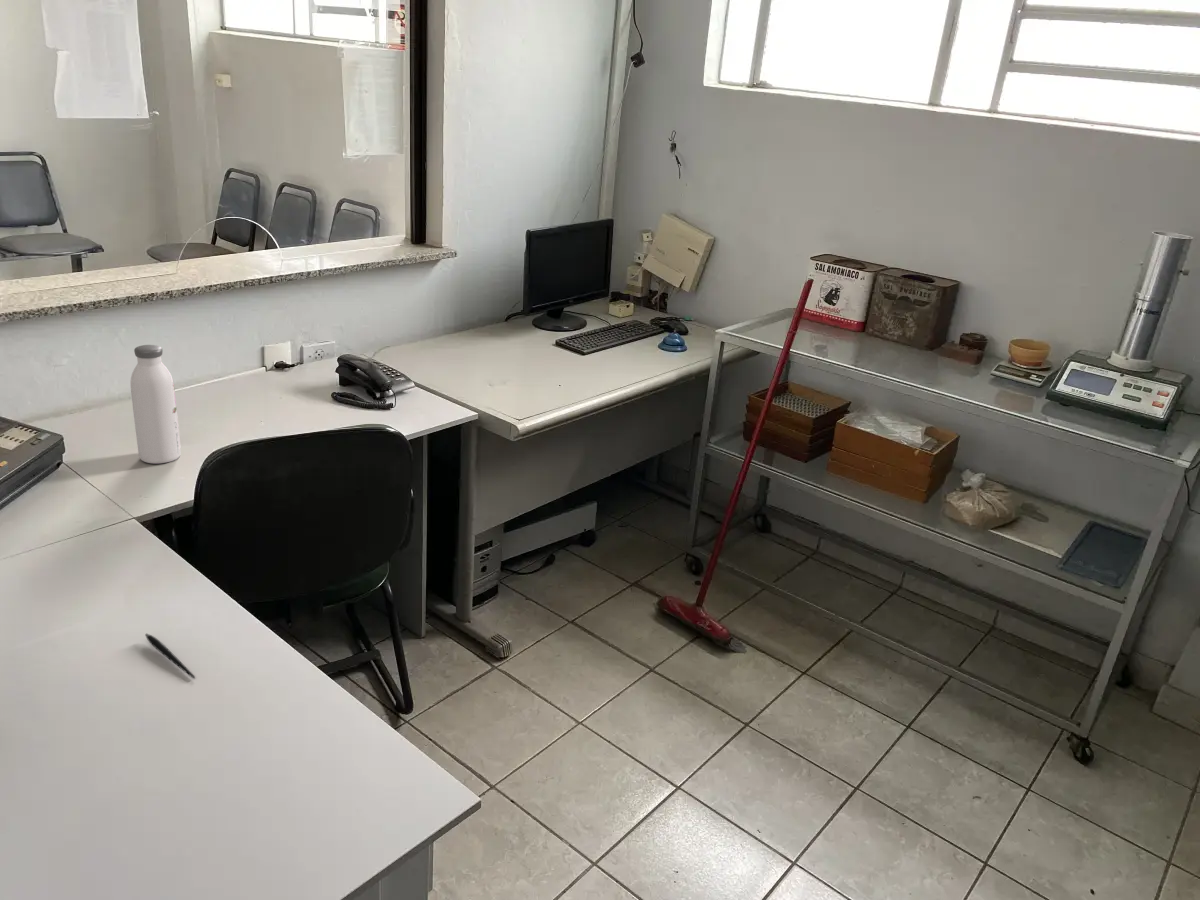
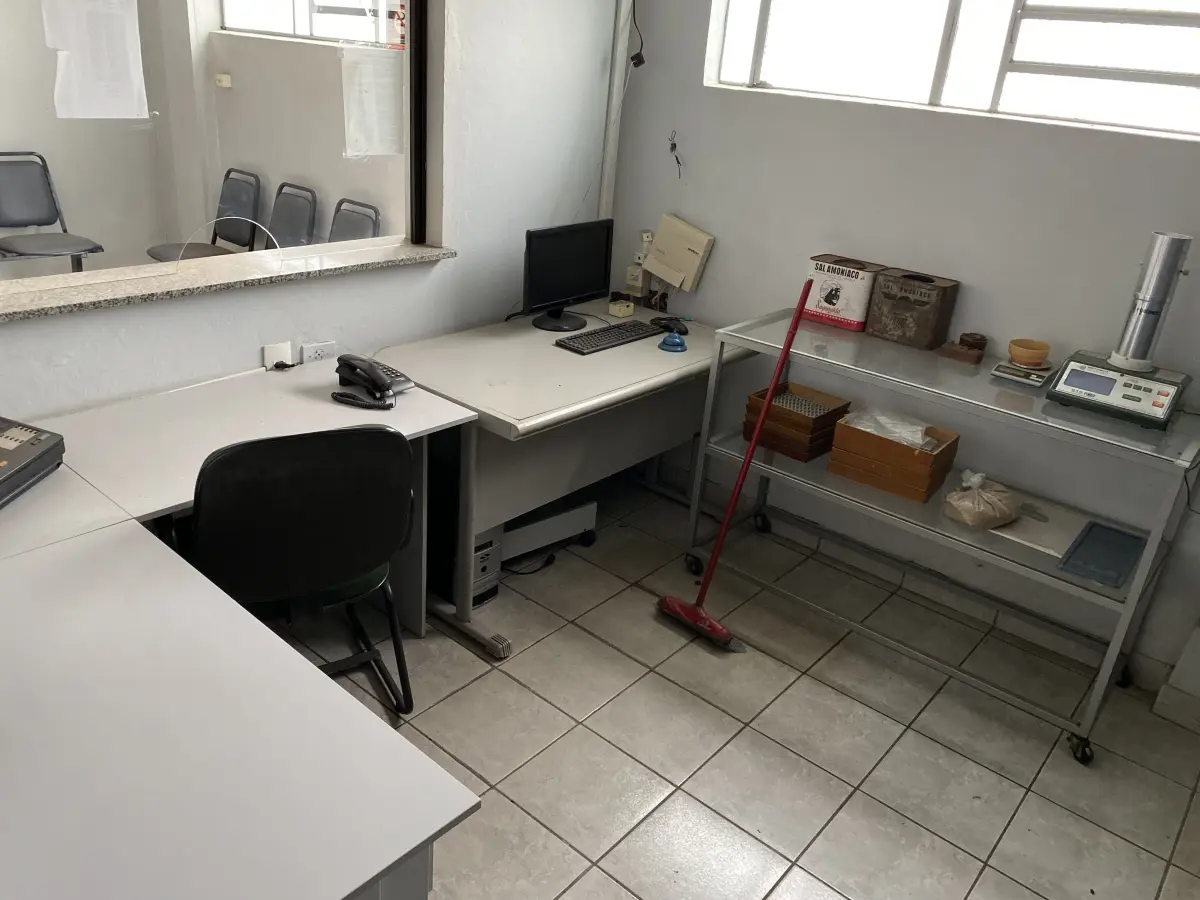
- pen (168, 654)
- water bottle (154, 403)
